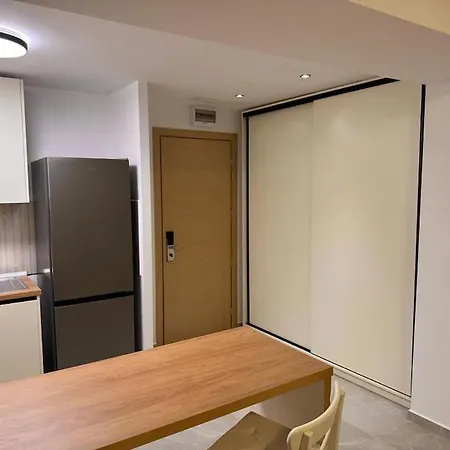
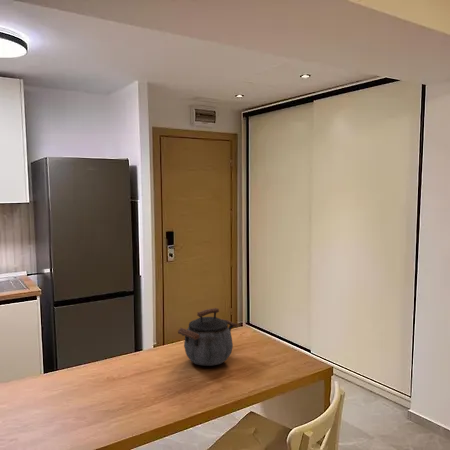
+ kettle (208, 336)
